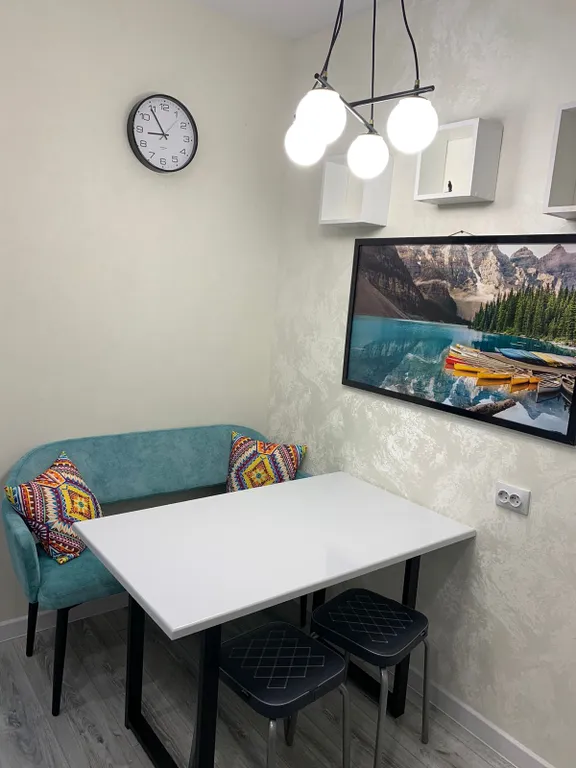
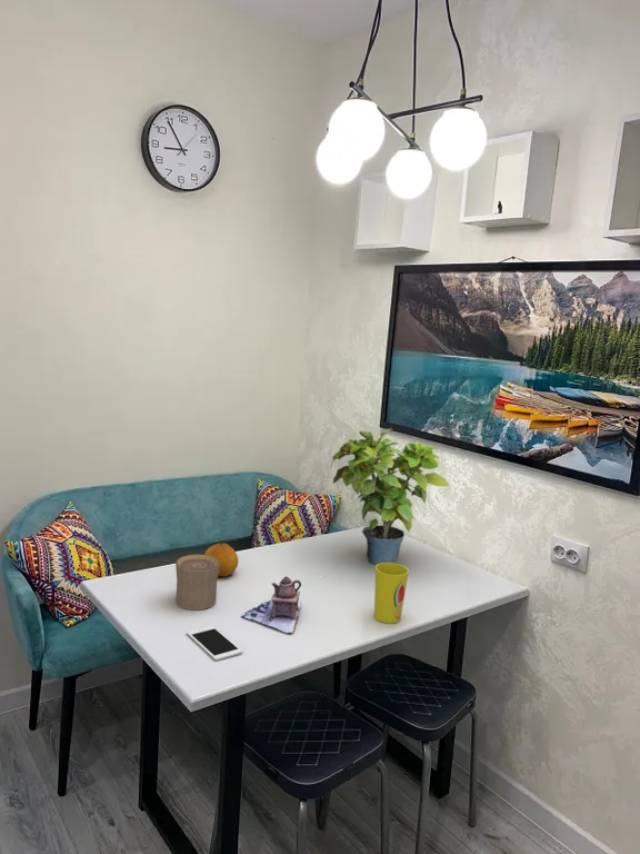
+ cell phone (213, 642)
+ potted plant (382, 495)
+ cup (389, 593)
+ cup (197, 582)
+ fruit (221, 558)
+ teapot (282, 595)
